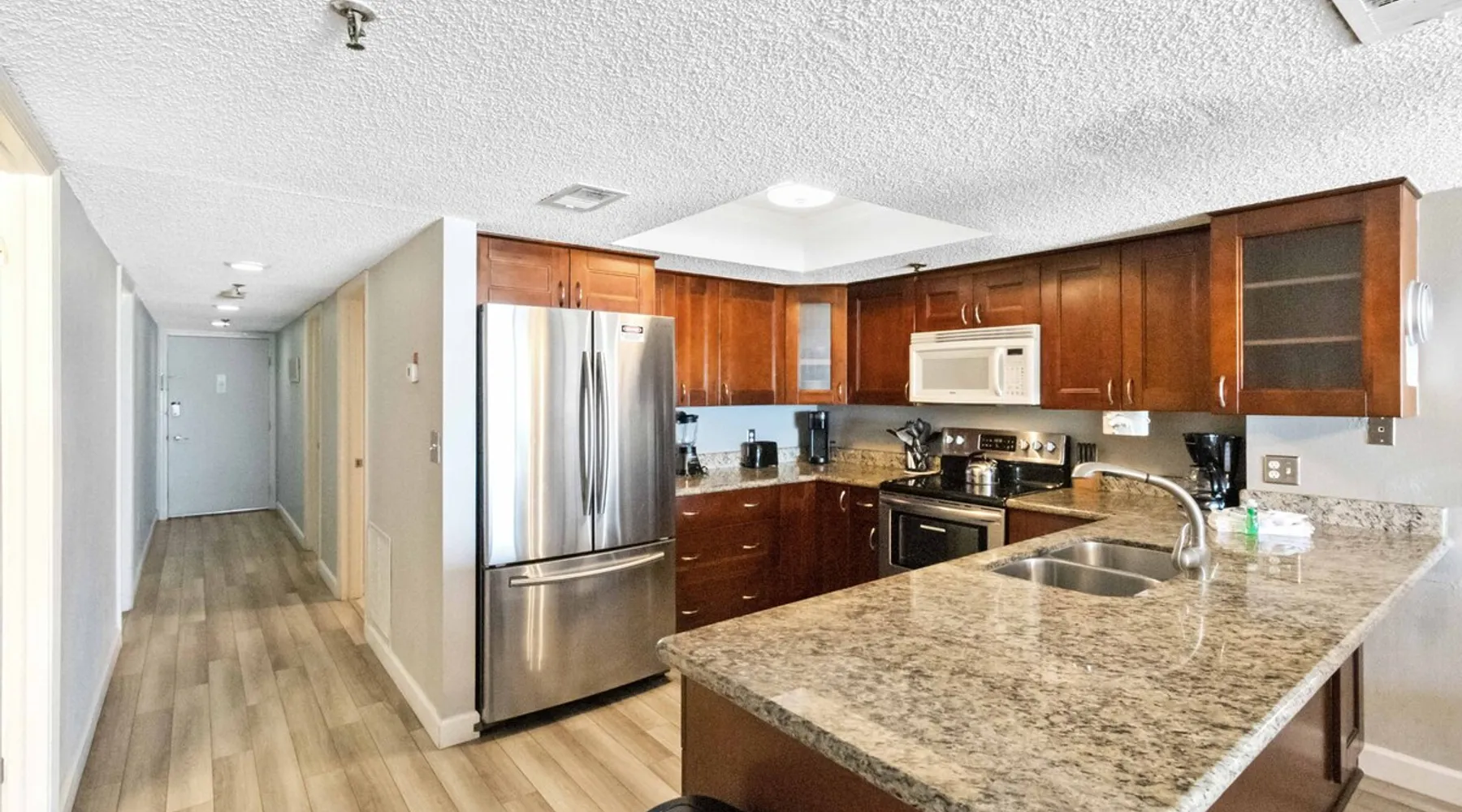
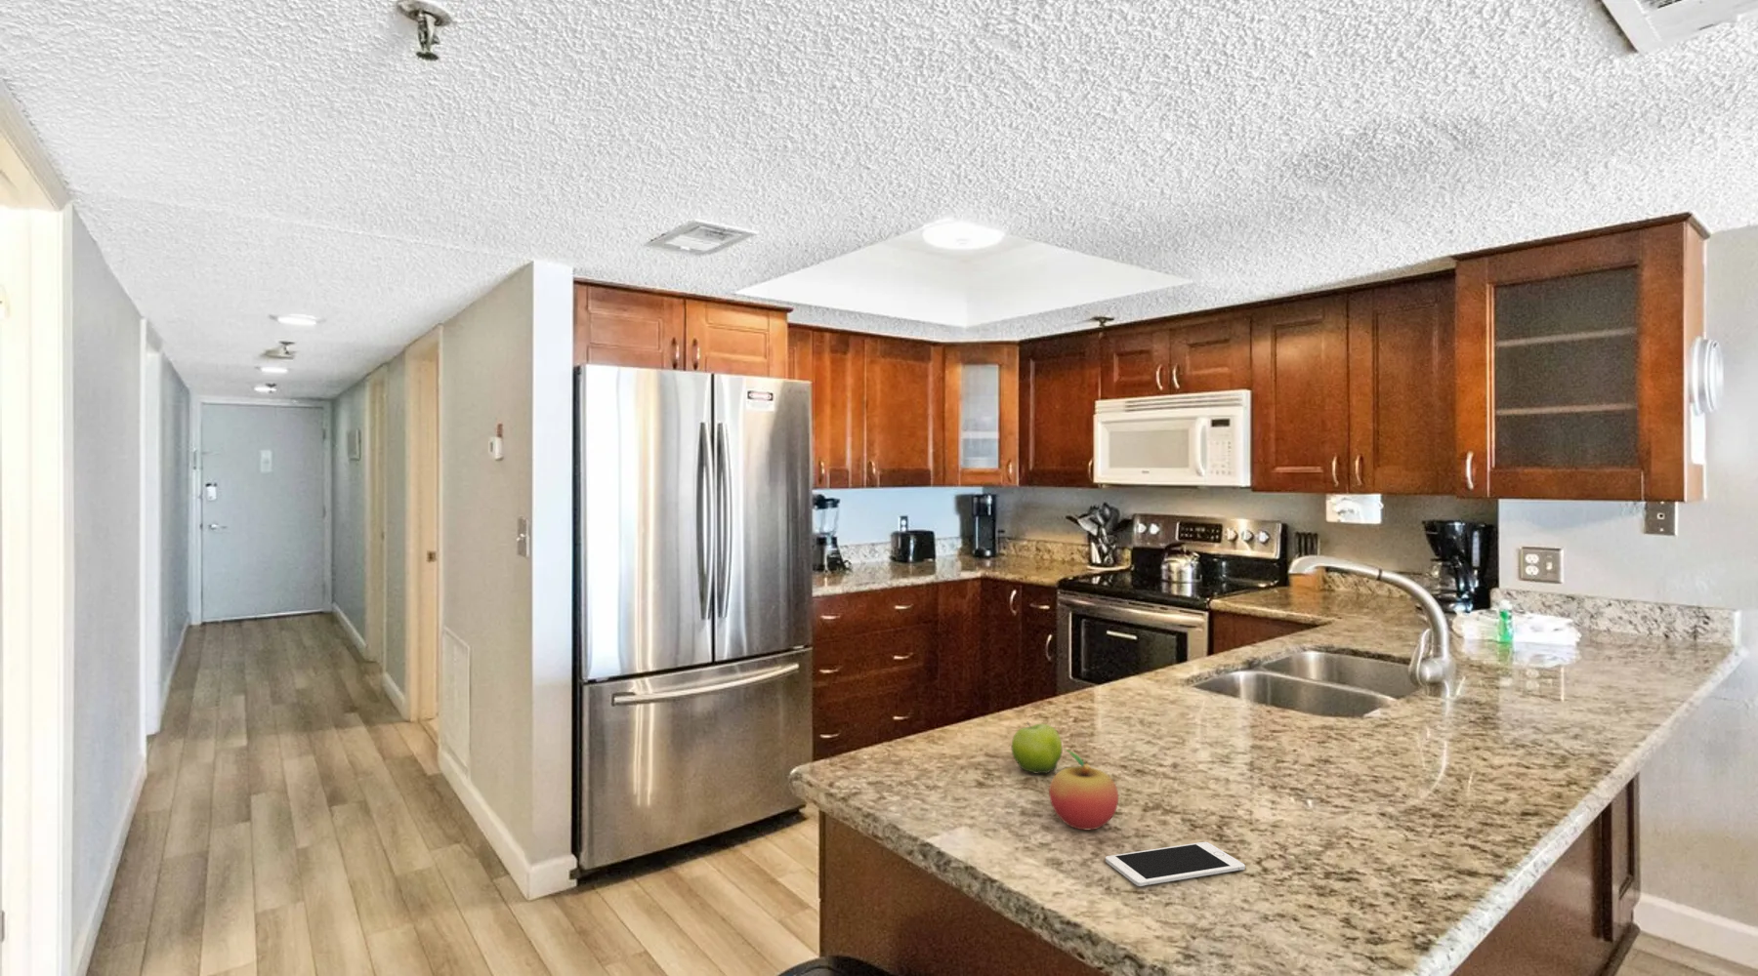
+ cell phone (1174, 863)
+ fruit (1037, 745)
+ fruit (1083, 790)
